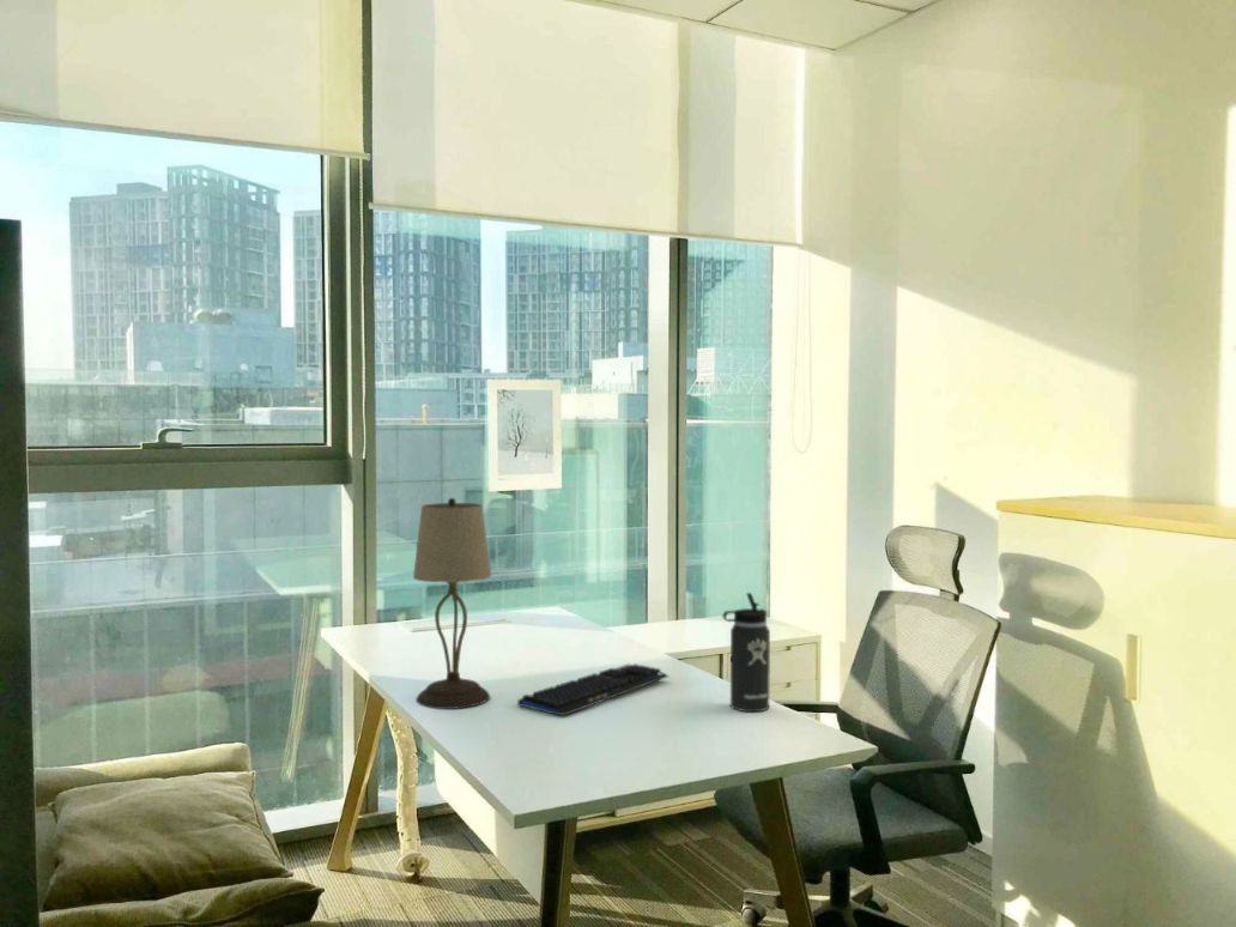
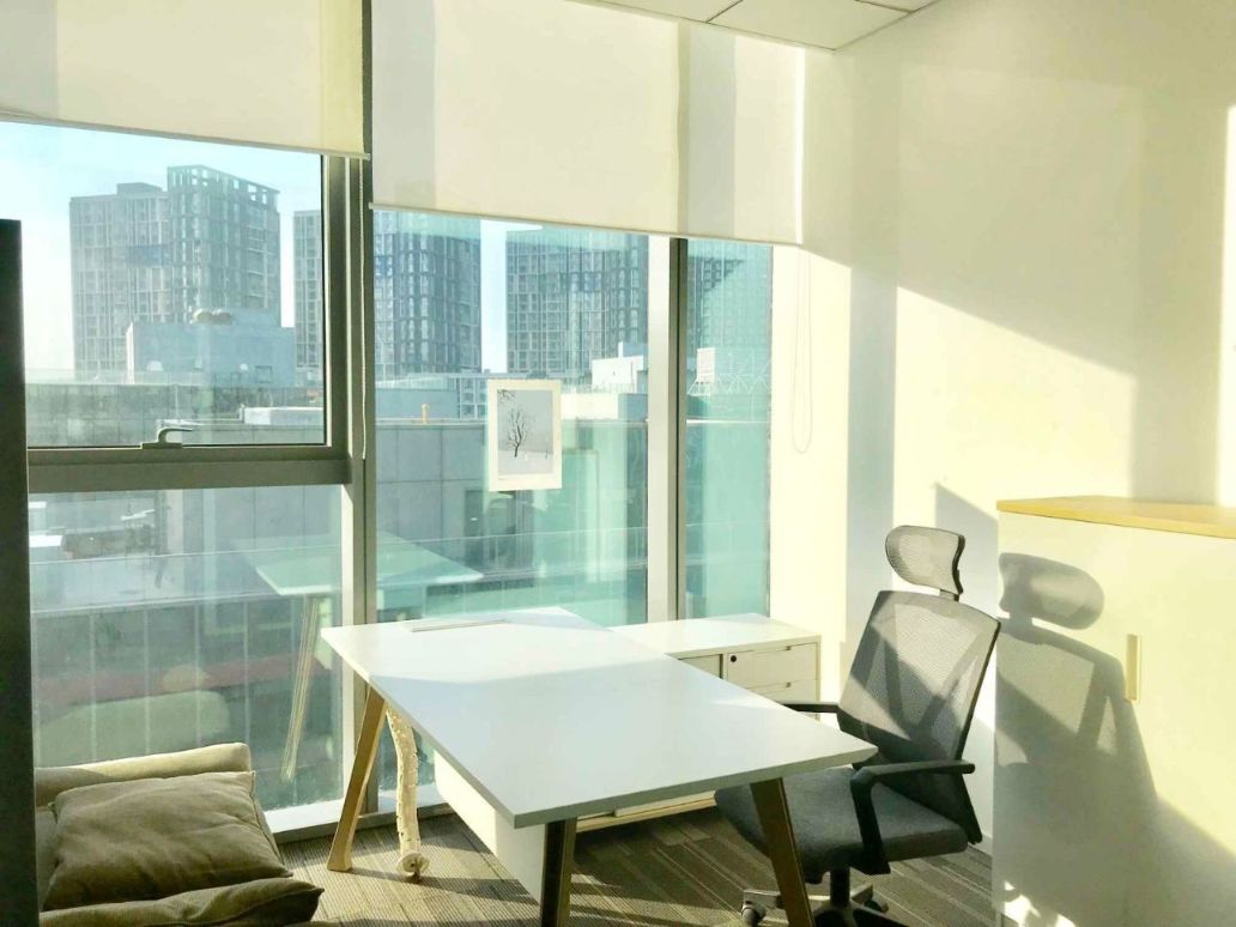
- thermos bottle (745, 649)
- table lamp (453, 598)
- keyboard (598, 686)
